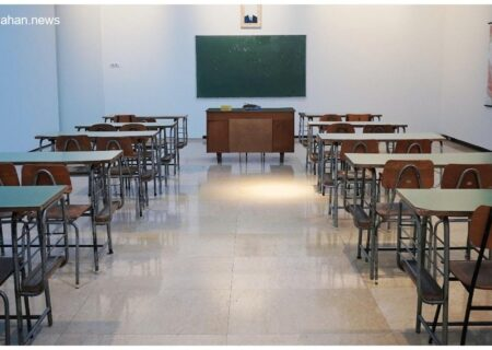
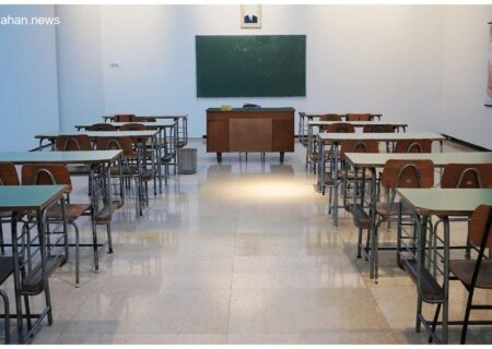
+ waste bin (187, 160)
